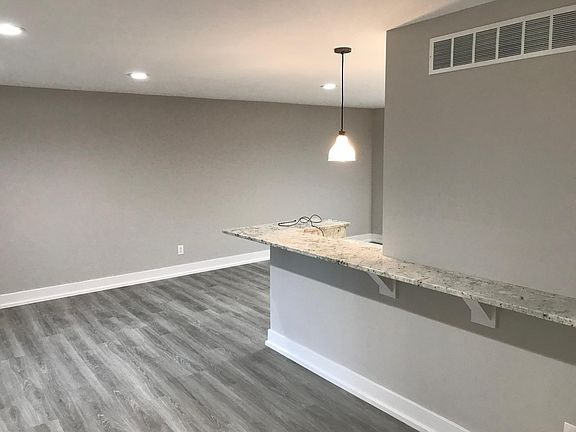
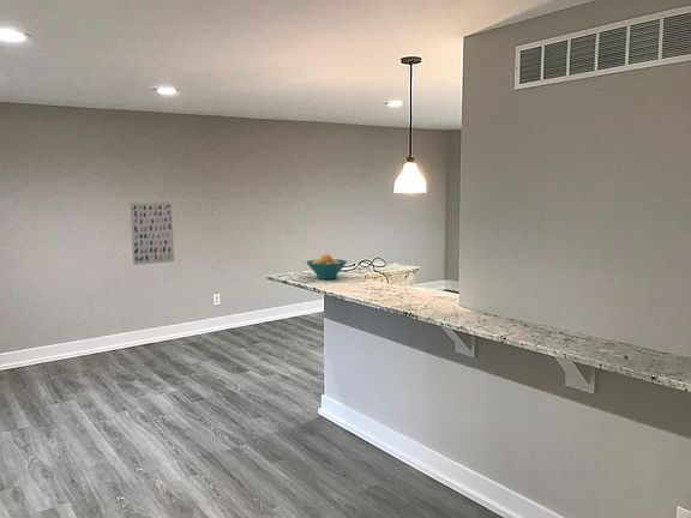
+ fruit bowl (326, 265)
+ wall art (152, 233)
